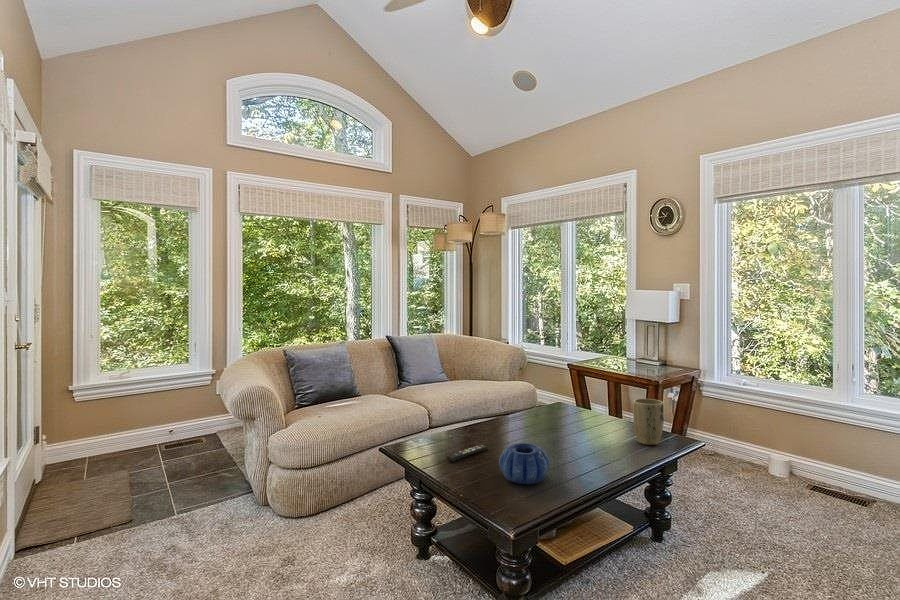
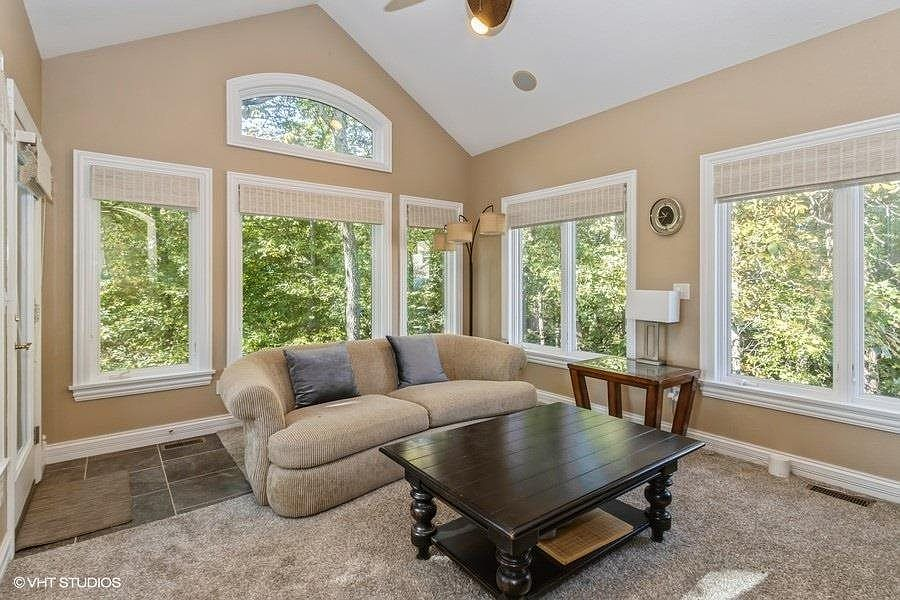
- remote control (467, 452)
- plant pot (648, 421)
- decorative bowl (524, 462)
